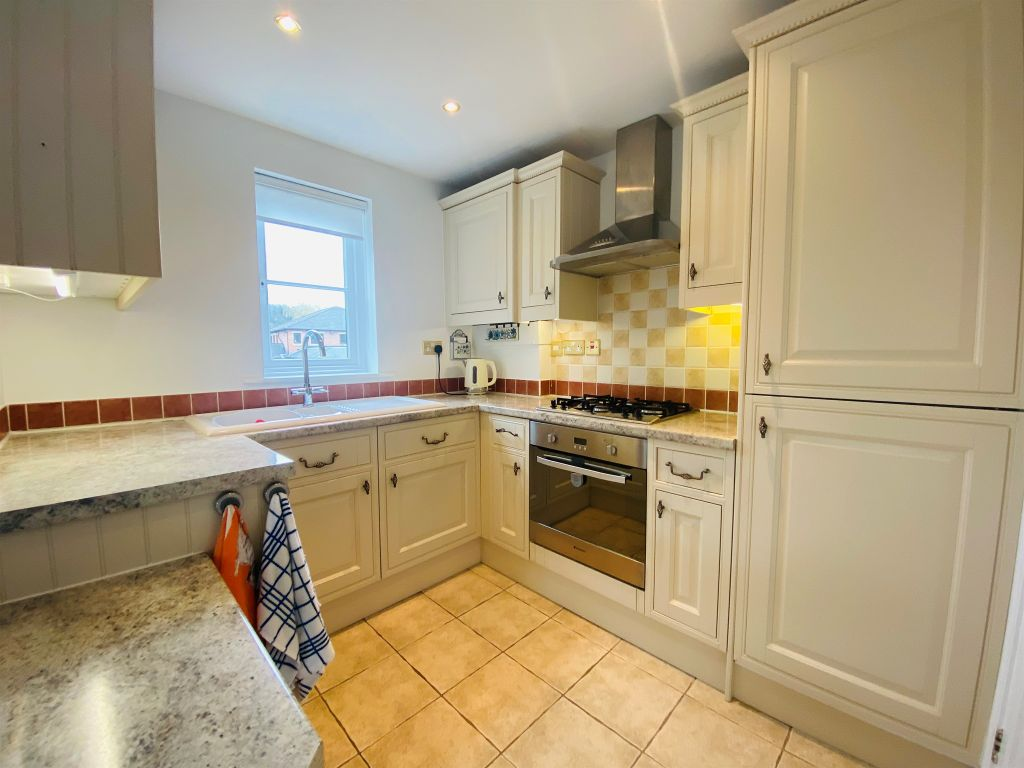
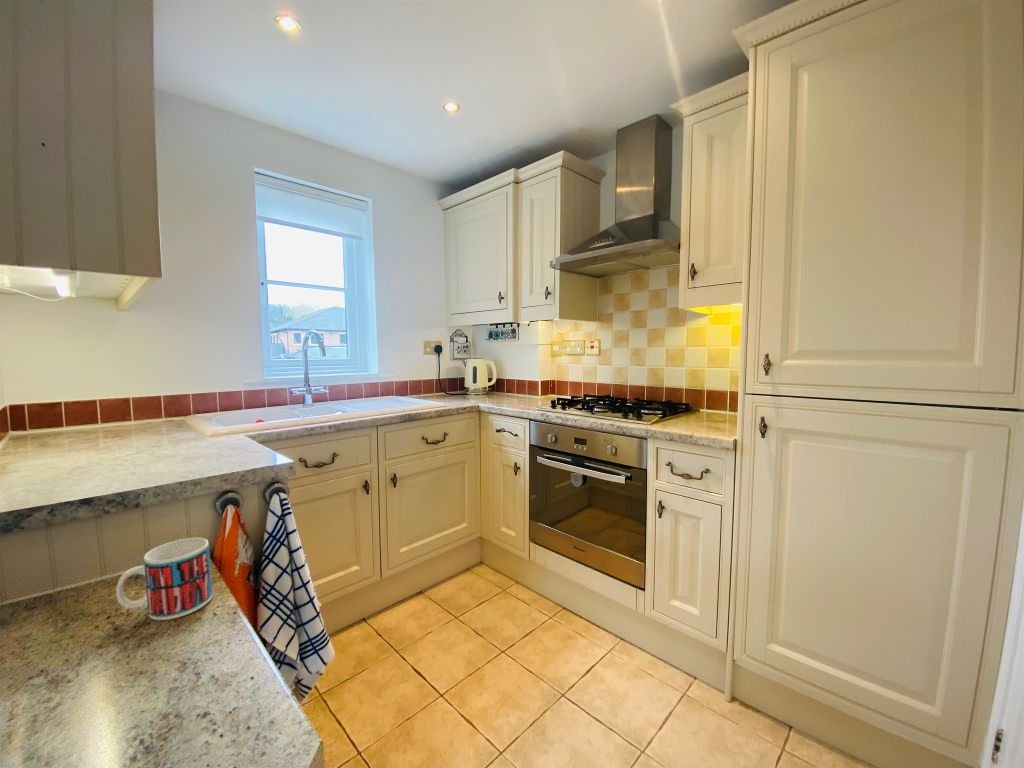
+ mug (167, 580)
